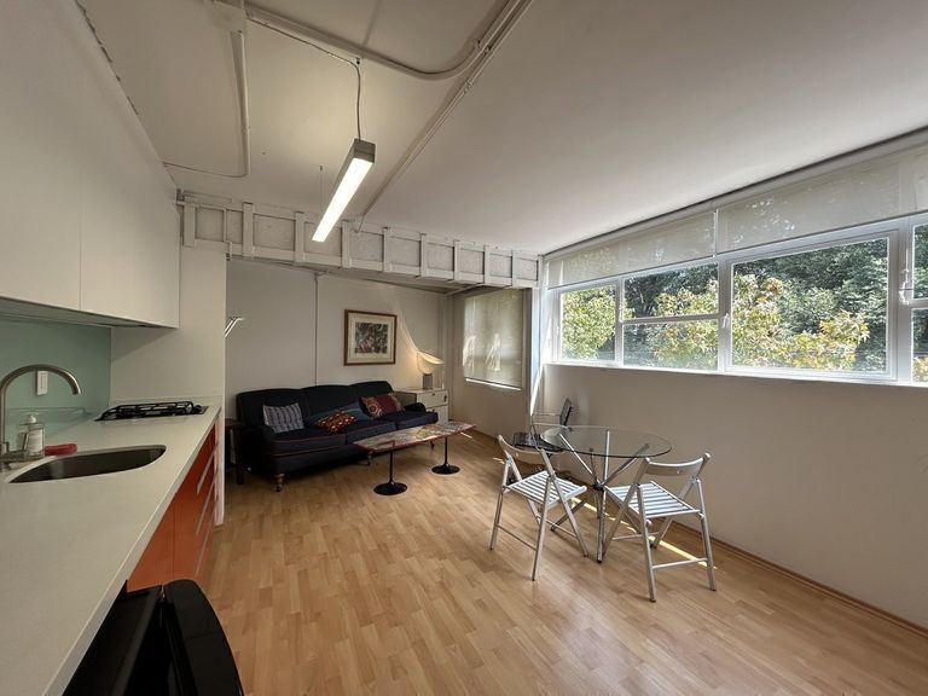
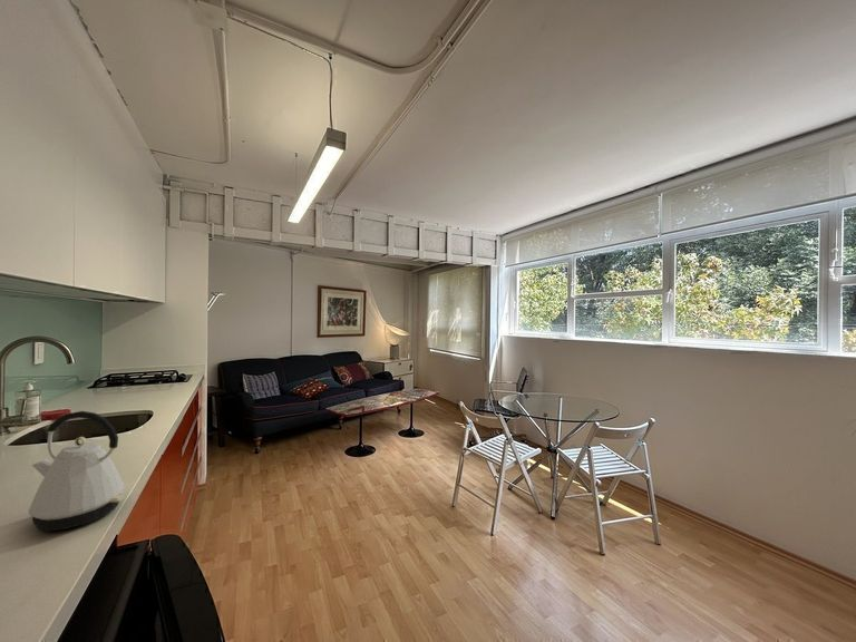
+ kettle (77, 463)
